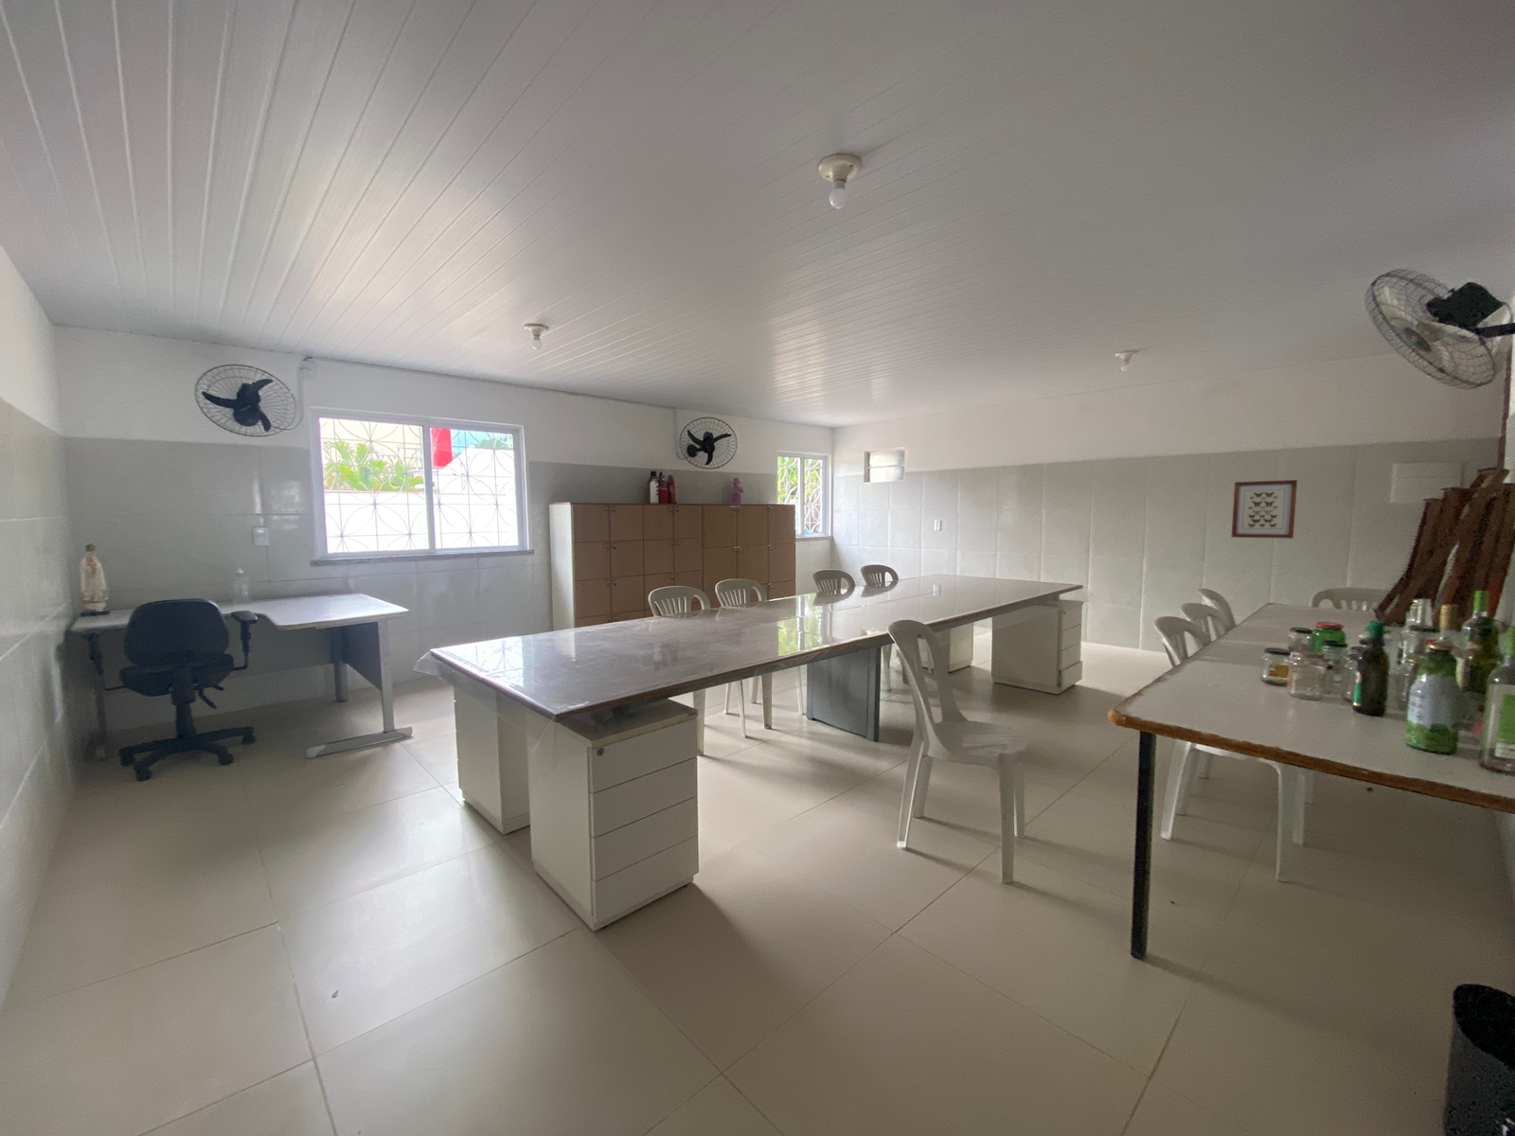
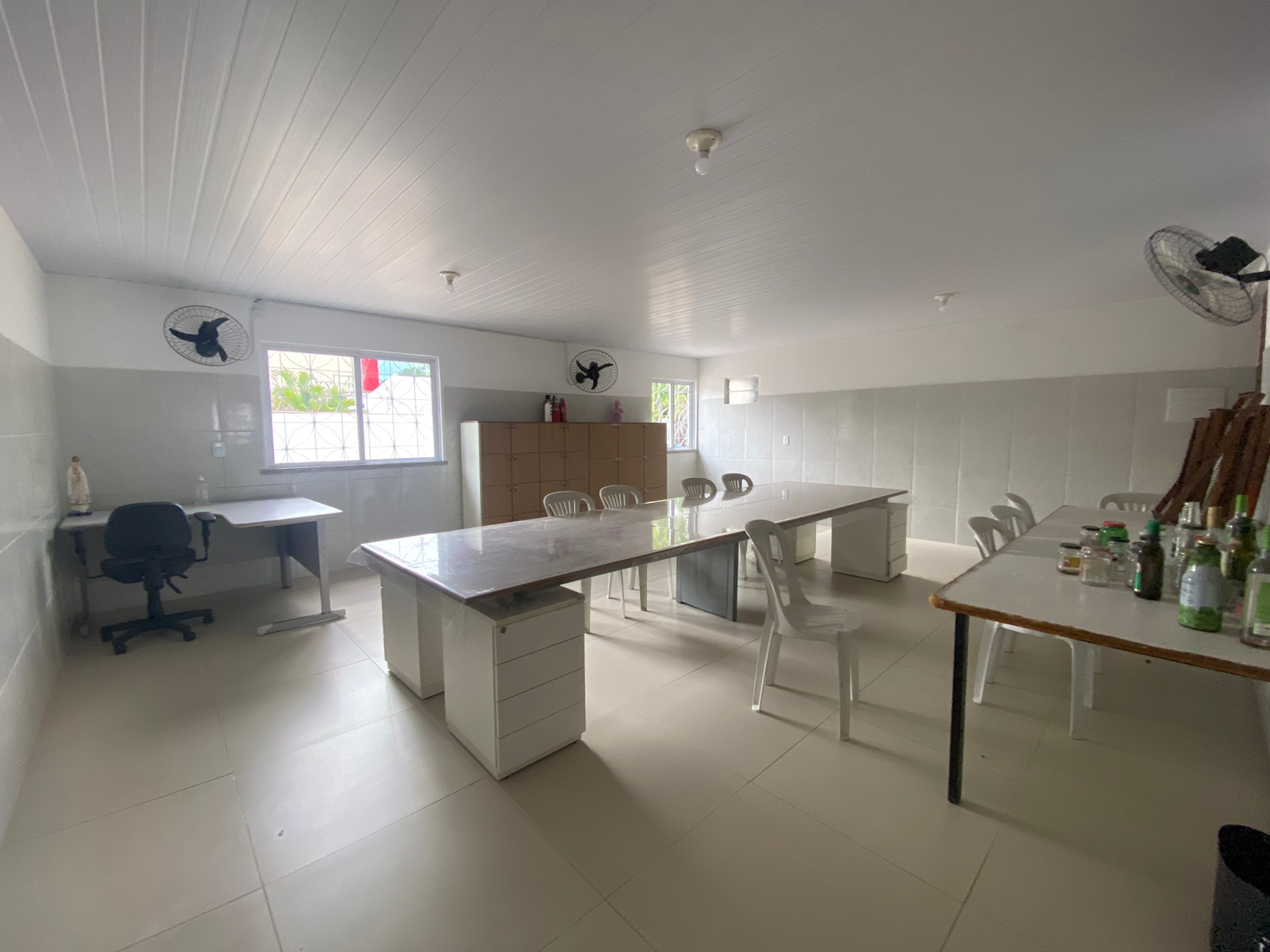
- wall art (1263, 510)
